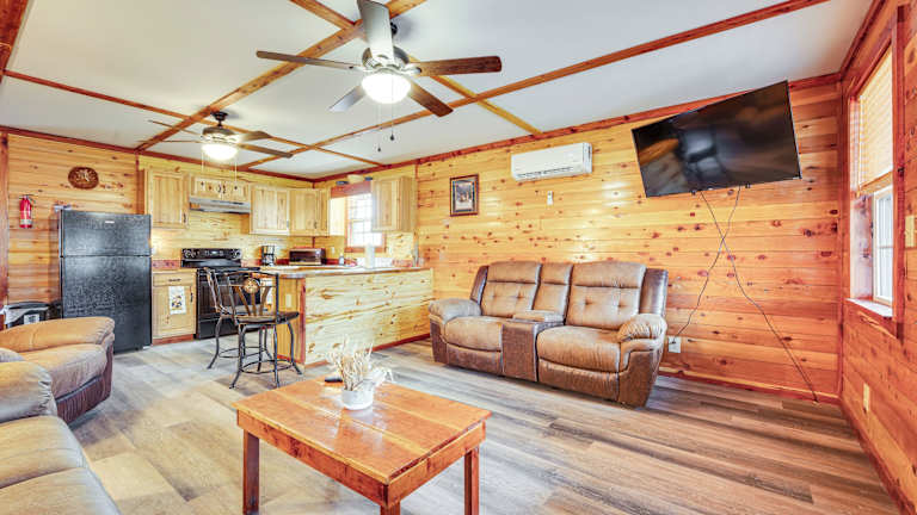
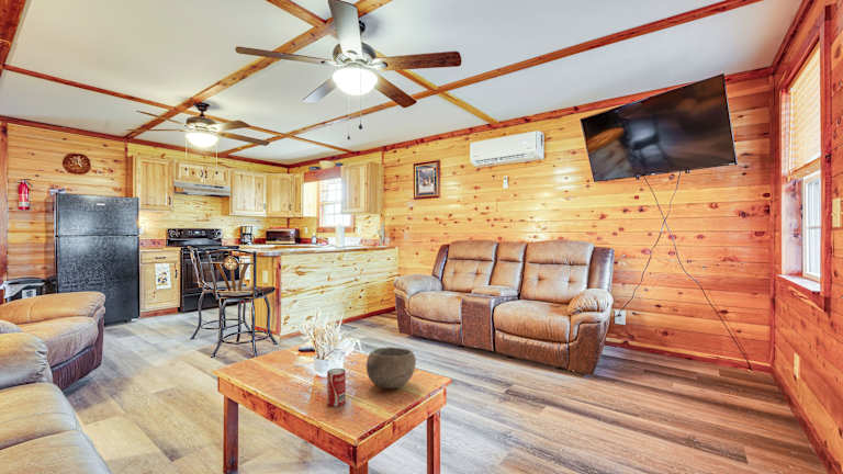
+ beverage can (336, 386)
+ bowl (391, 368)
